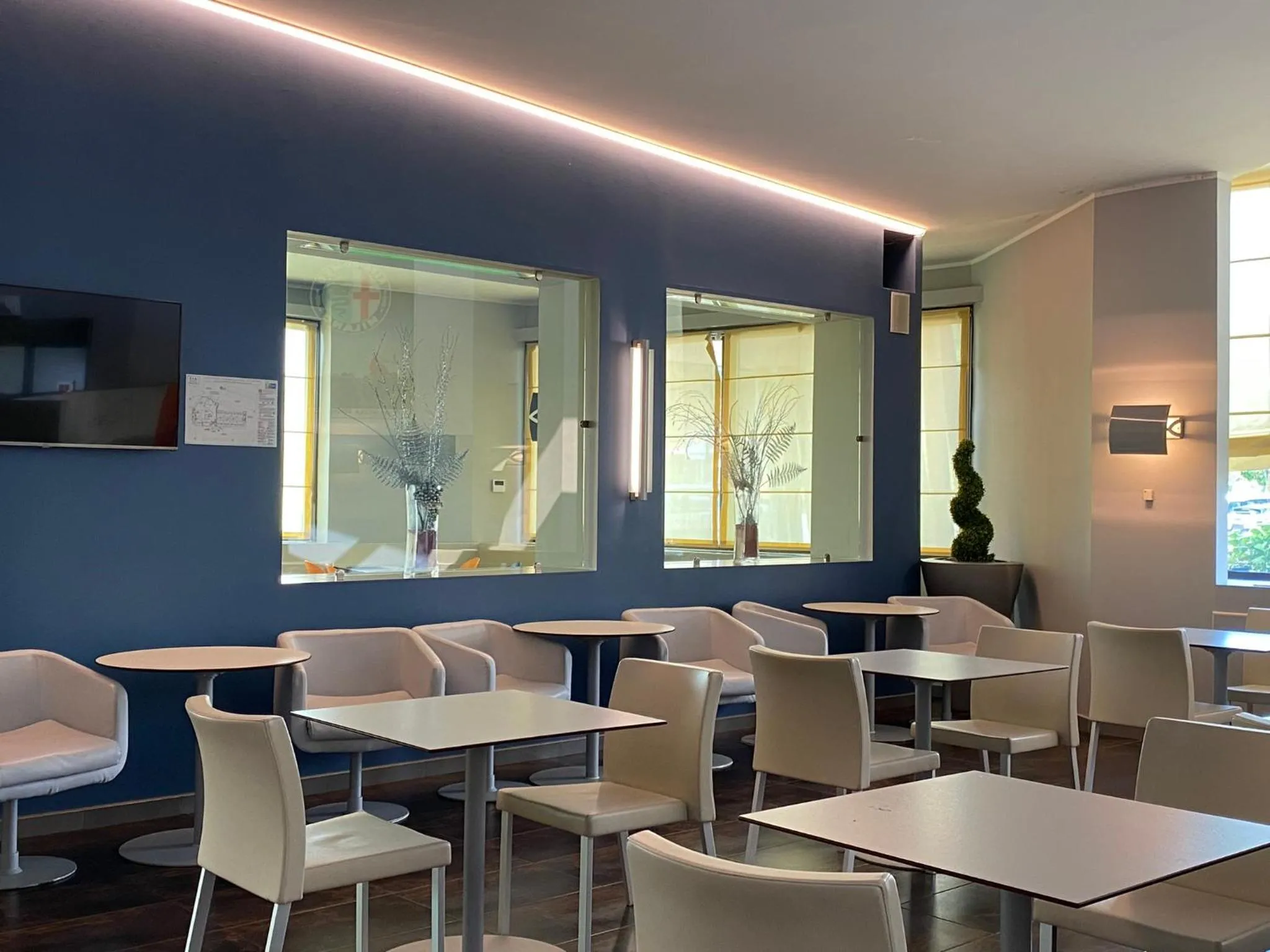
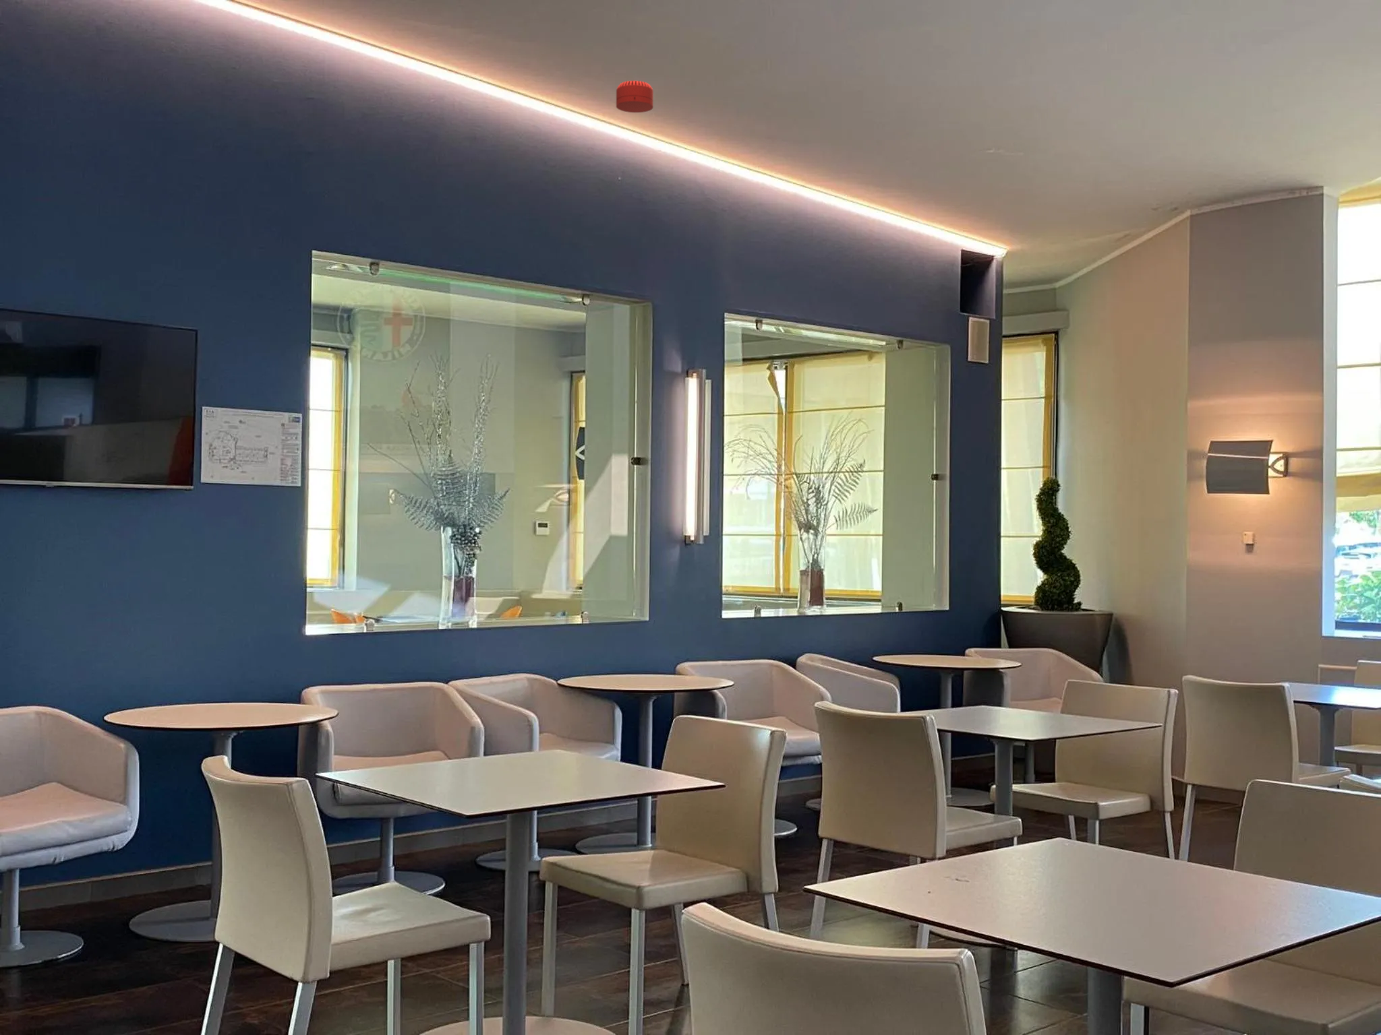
+ smoke detector (635, 96)
